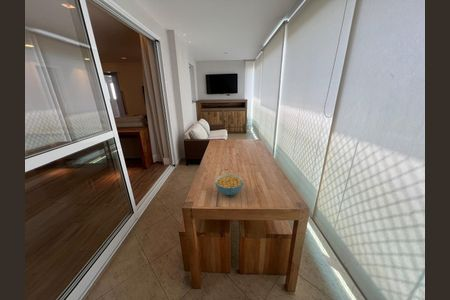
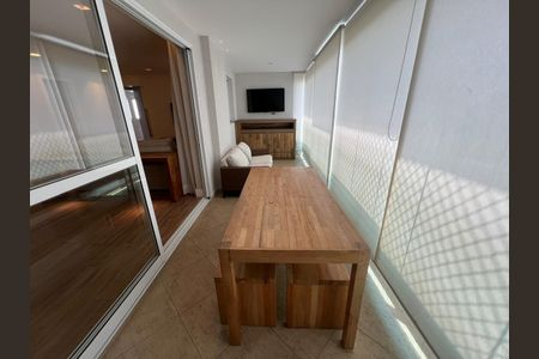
- cereal bowl (229, 186)
